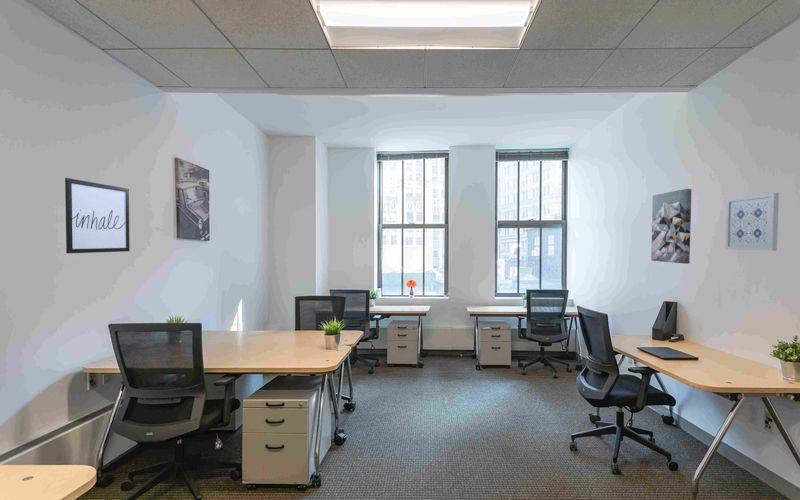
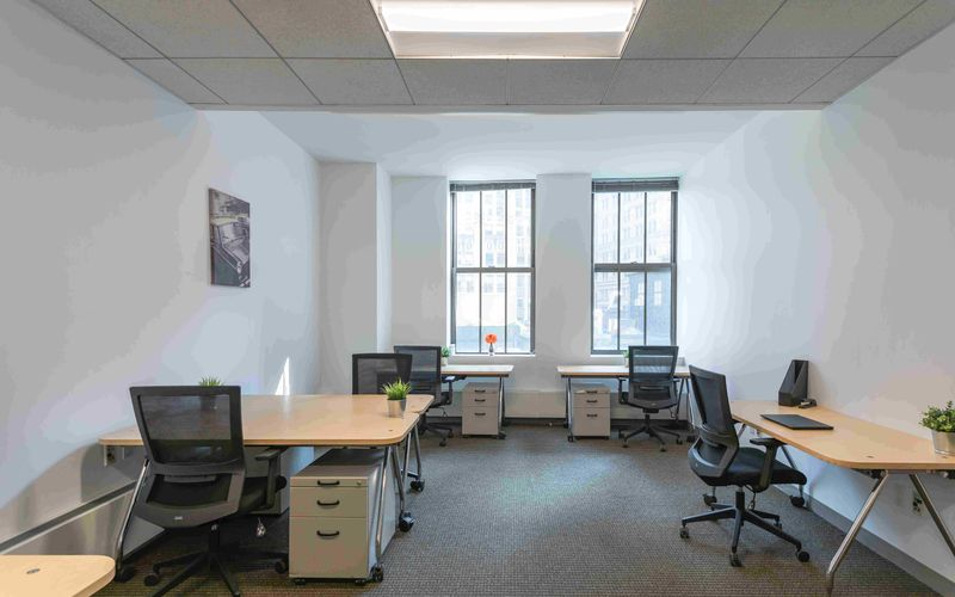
- wall art (749, 223)
- wall art (100, 218)
- wall art (669, 227)
